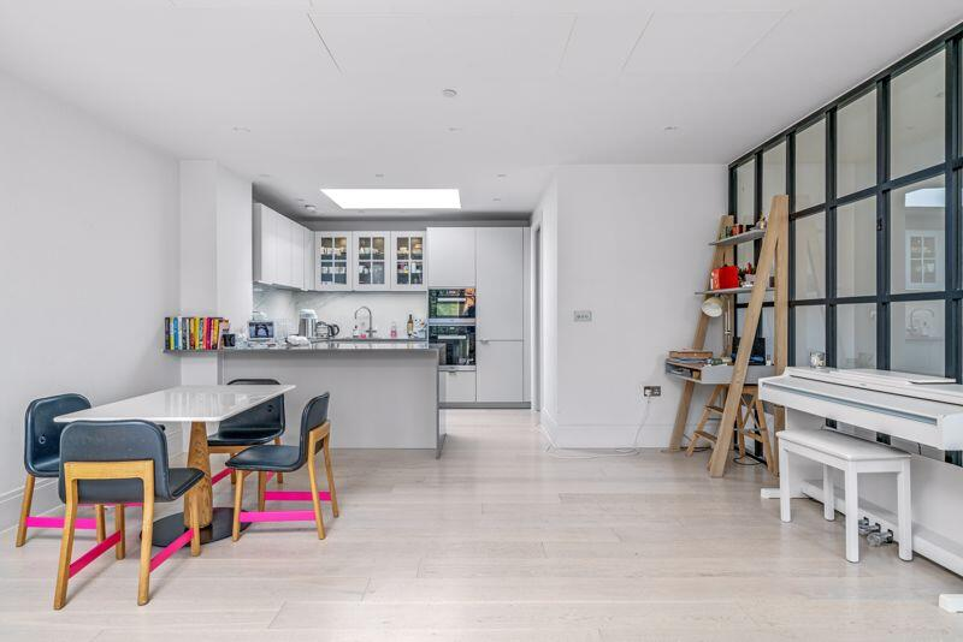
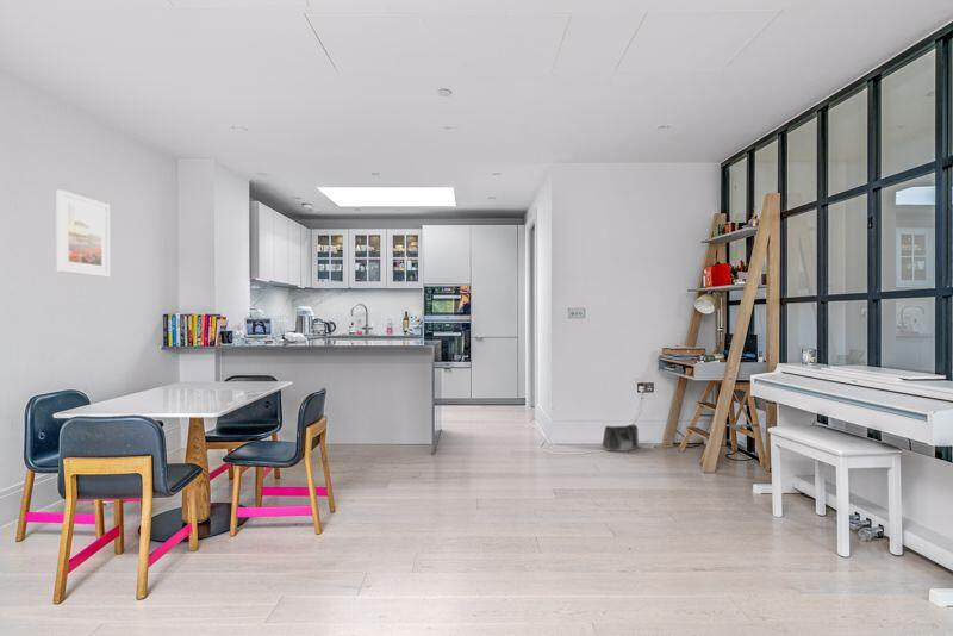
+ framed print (85, 236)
+ saddlebag (619, 436)
